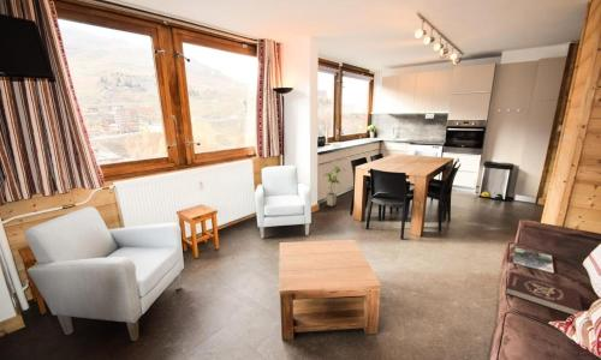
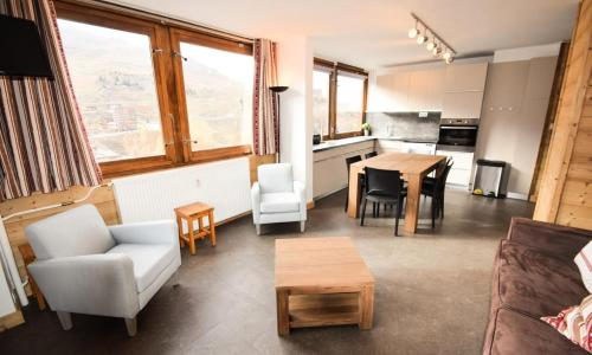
- house plant (334, 184)
- magazine (532, 259)
- book (541, 292)
